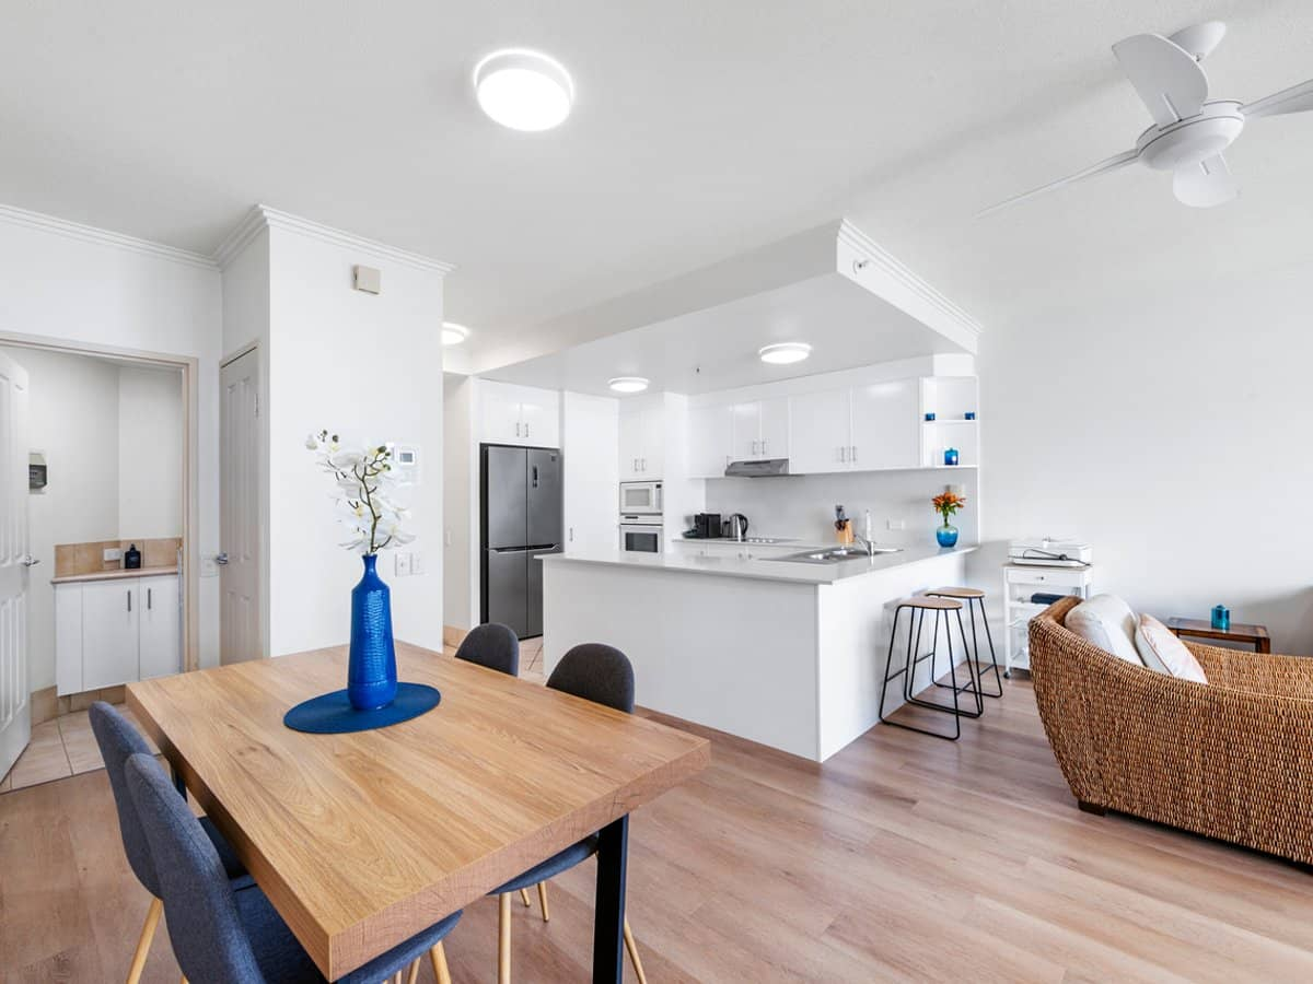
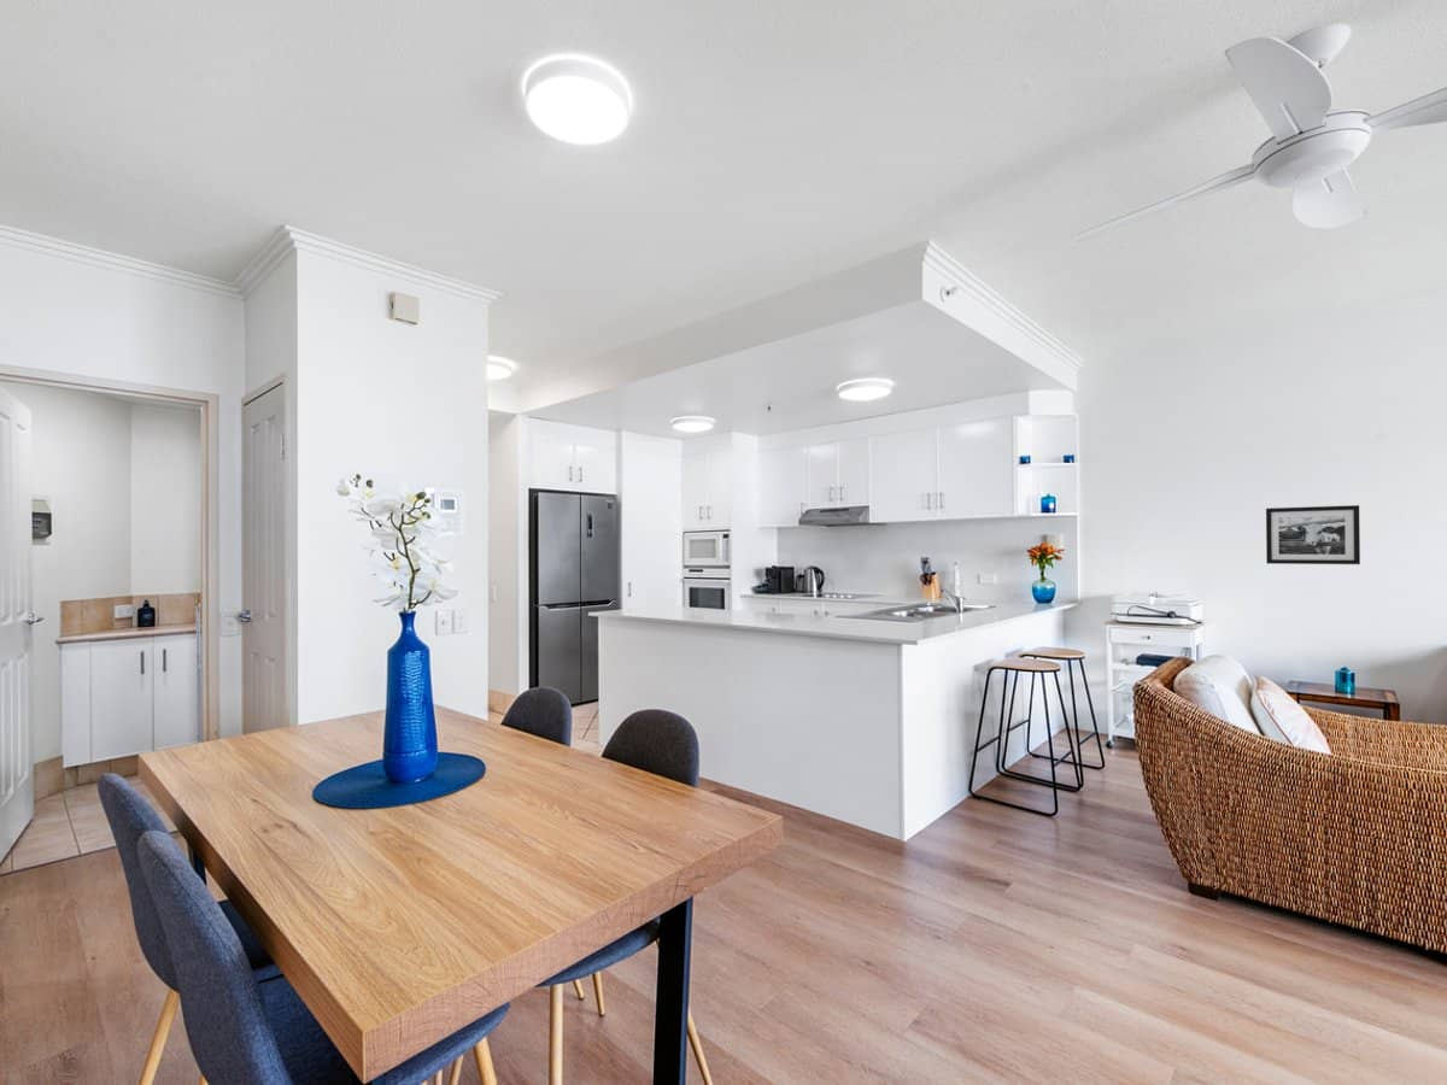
+ picture frame (1311, 535)
